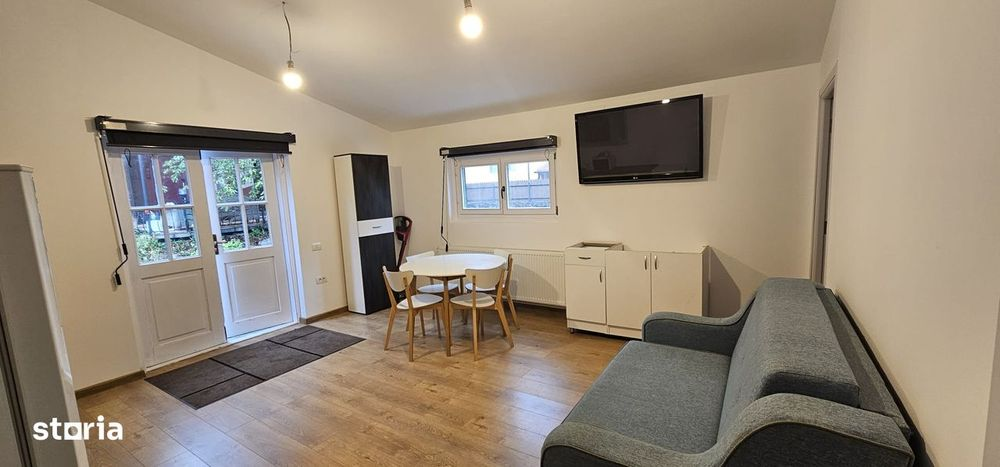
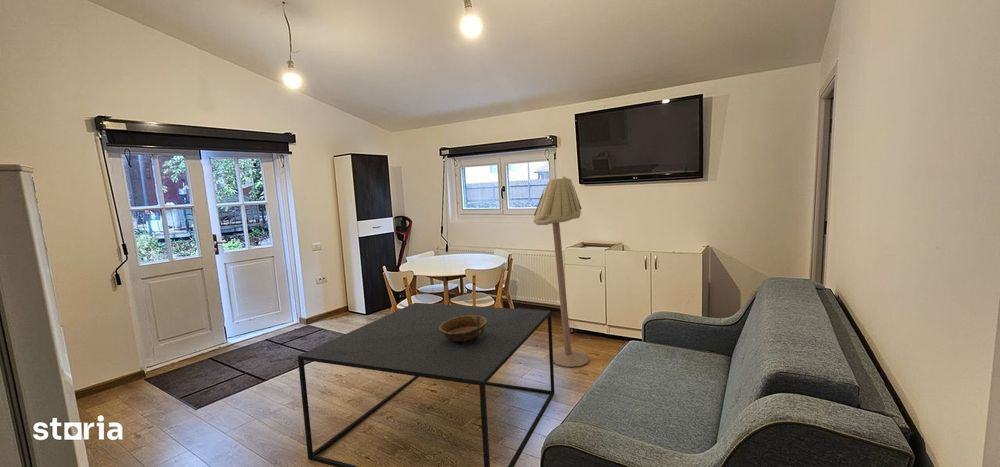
+ coffee table (442, 377)
+ decorative bowl (463, 329)
+ floor lamp (560, 271)
